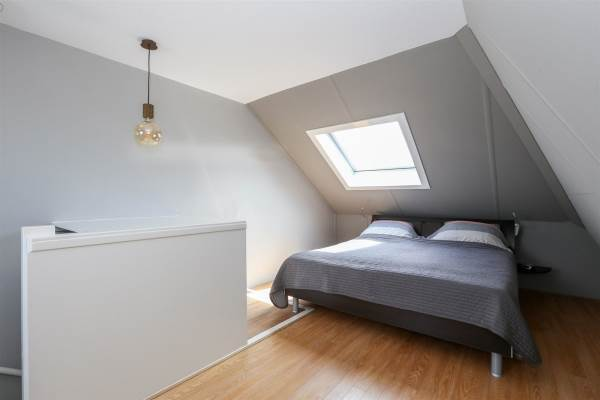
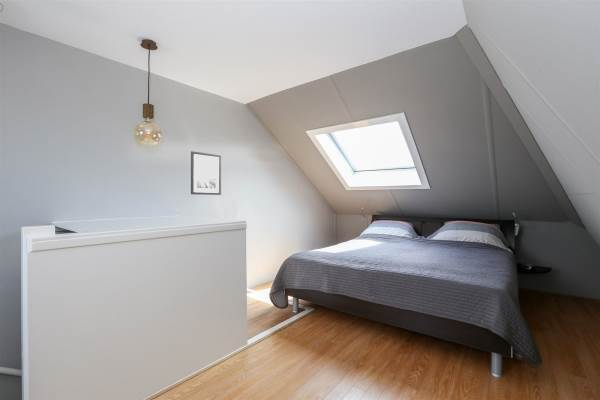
+ wall art (206, 174)
